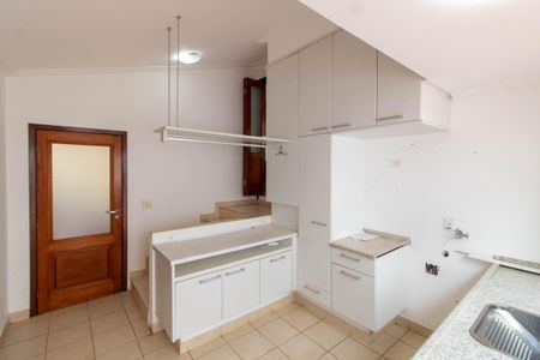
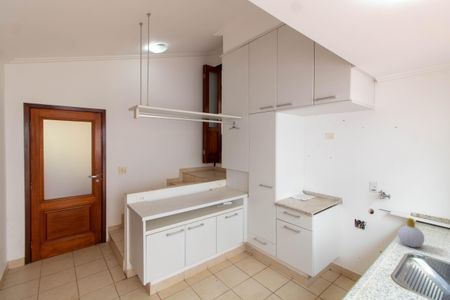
+ soap bottle (410, 231)
